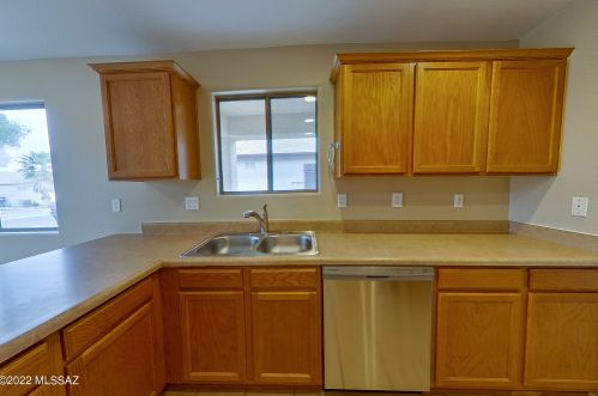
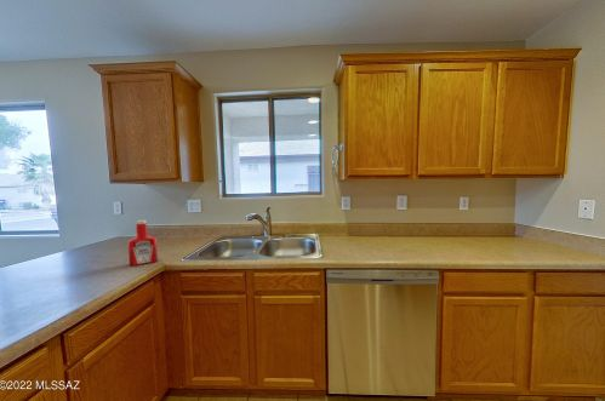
+ soap bottle (142, 241)
